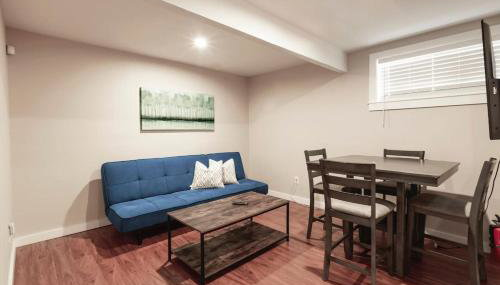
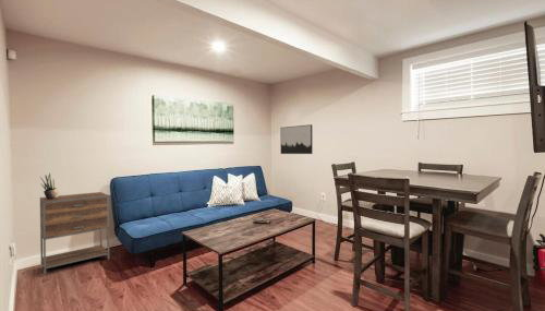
+ potted plant (49, 186)
+ nightstand (75, 229)
+ wall art (295, 140)
